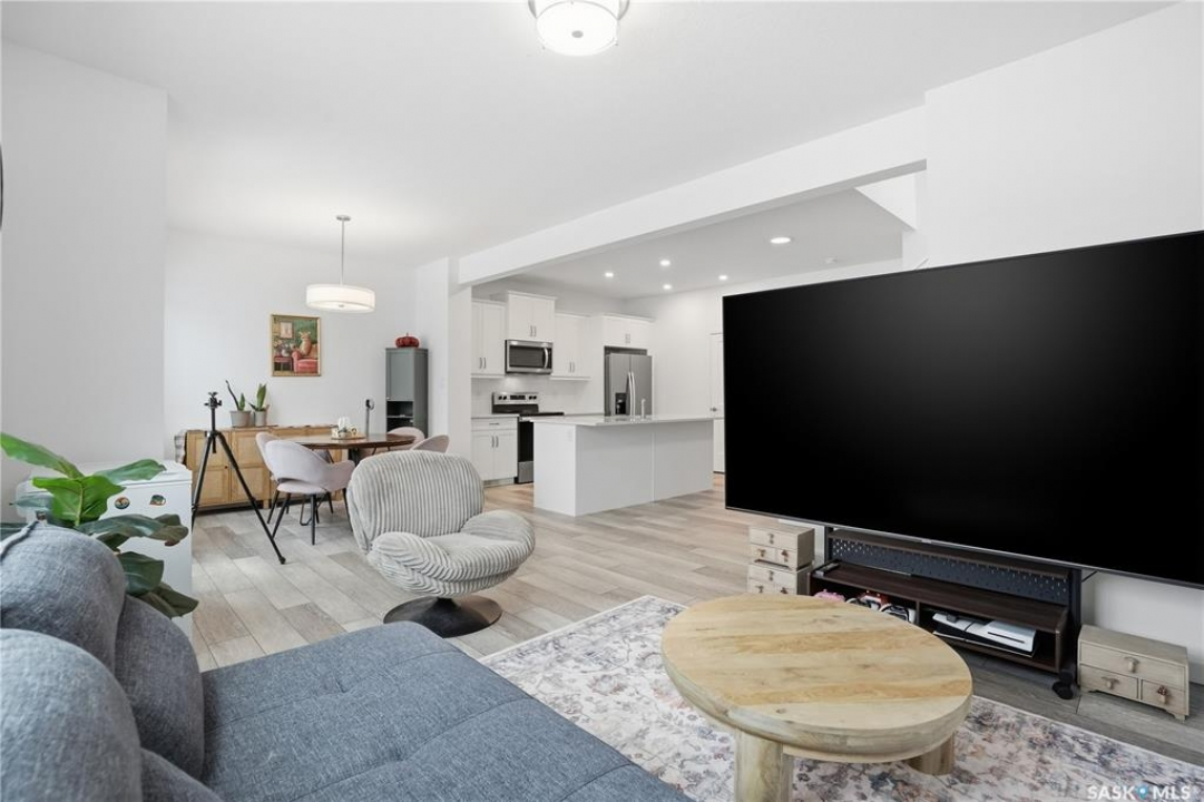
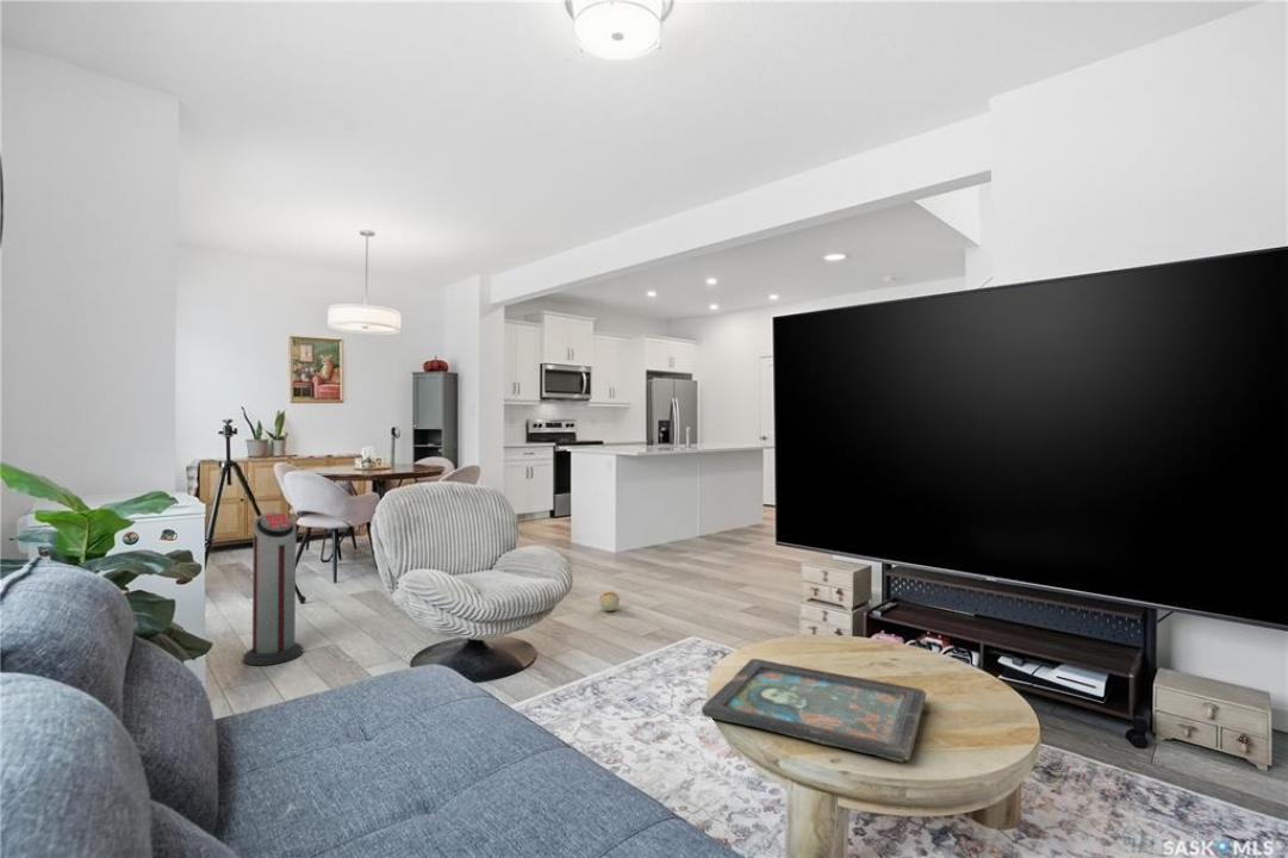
+ decorative tray (816, 702)
+ ball (609, 601)
+ air purifier (274, 584)
